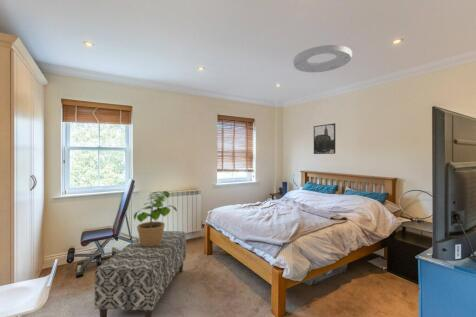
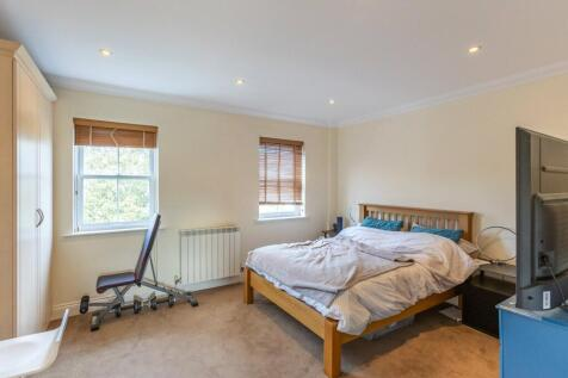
- potted plant (159, 215)
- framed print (324, 139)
- bench (149, 269)
- ceiling light (321, 62)
